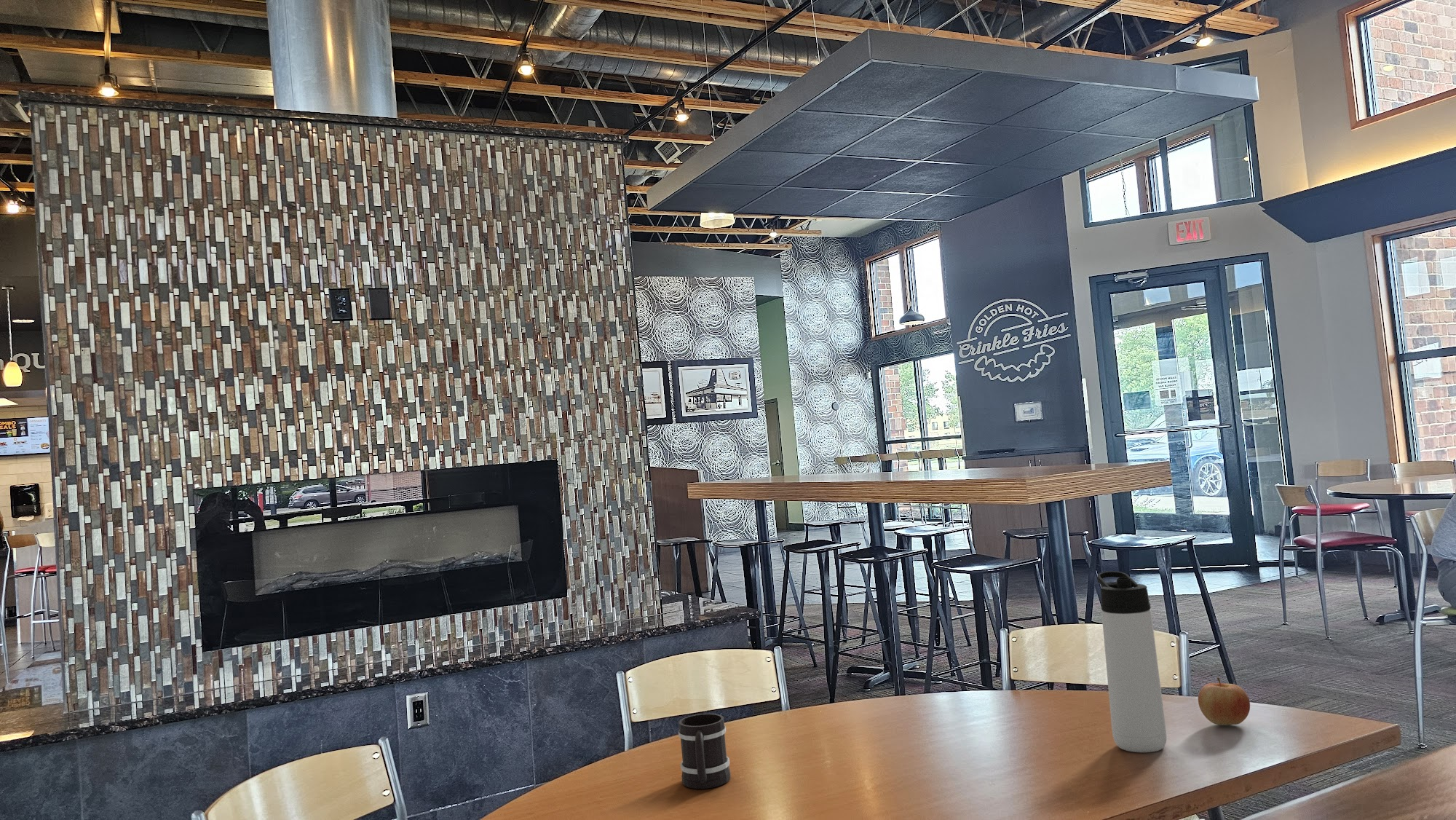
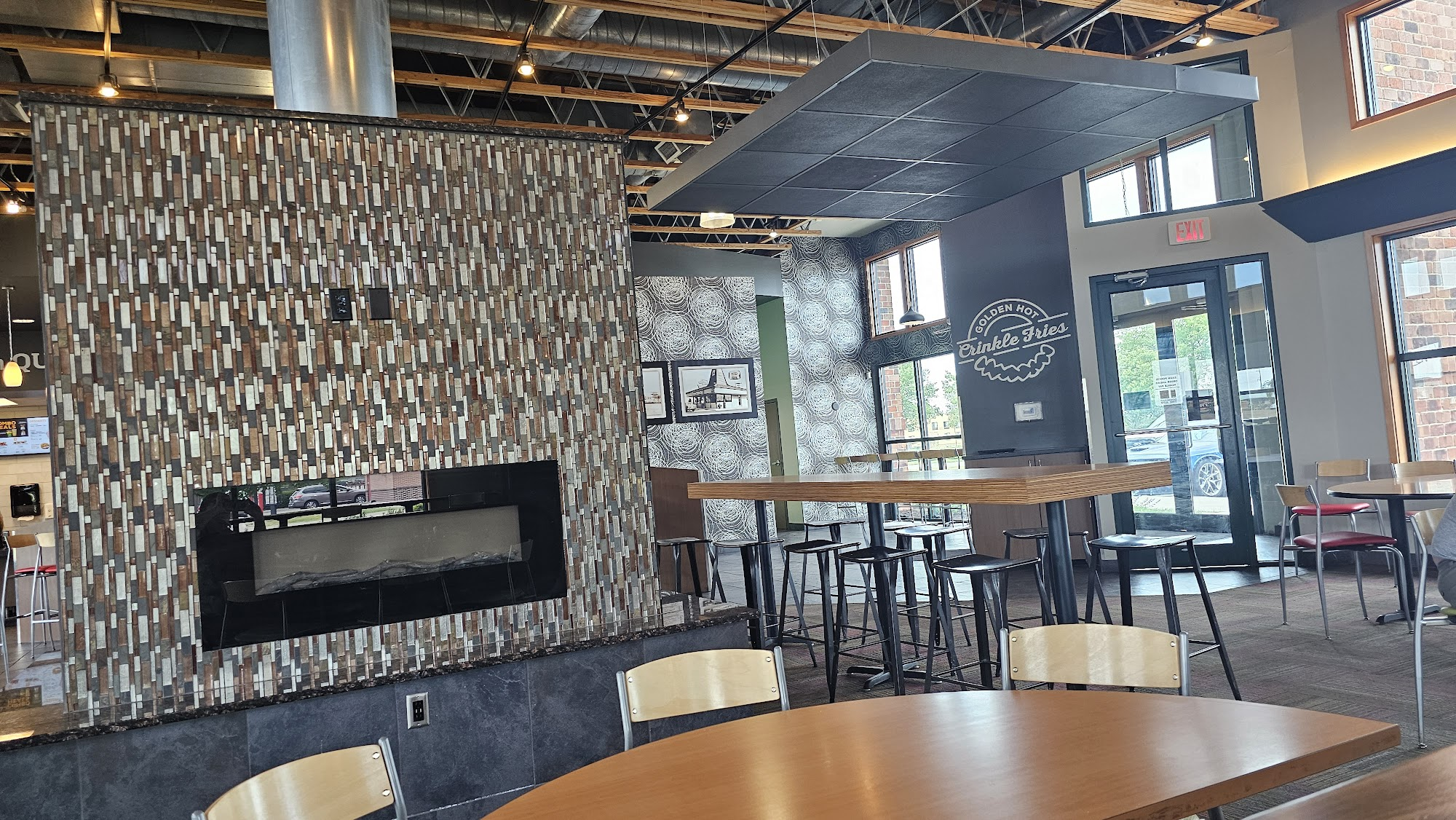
- apple (1222, 701)
- thermos bottle (1128, 658)
- mug (703, 752)
